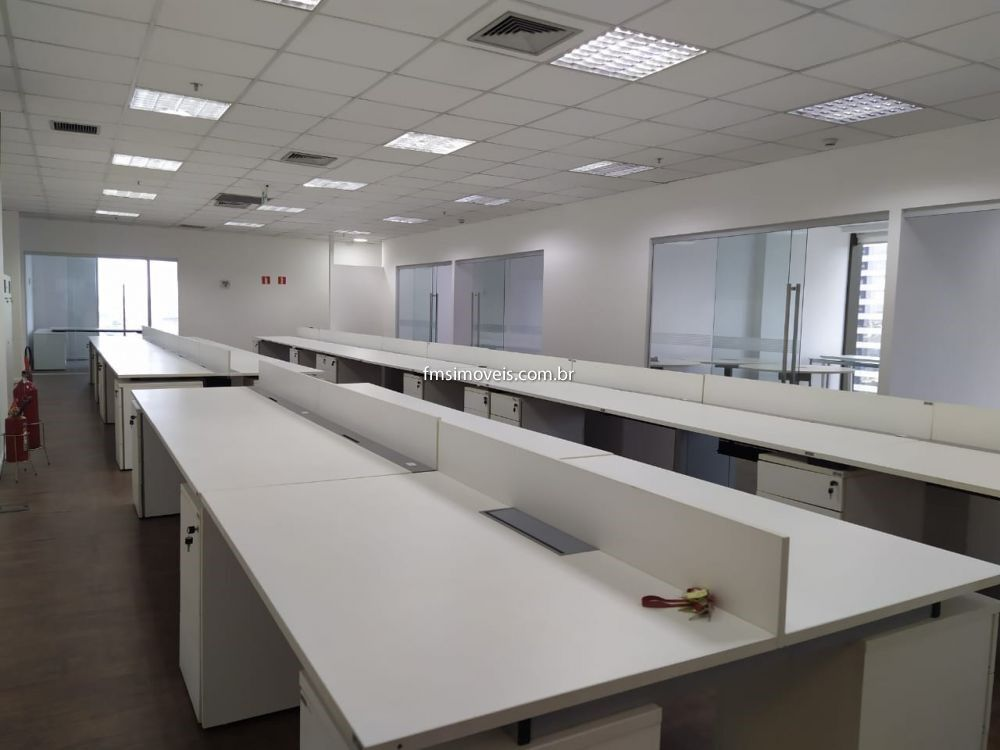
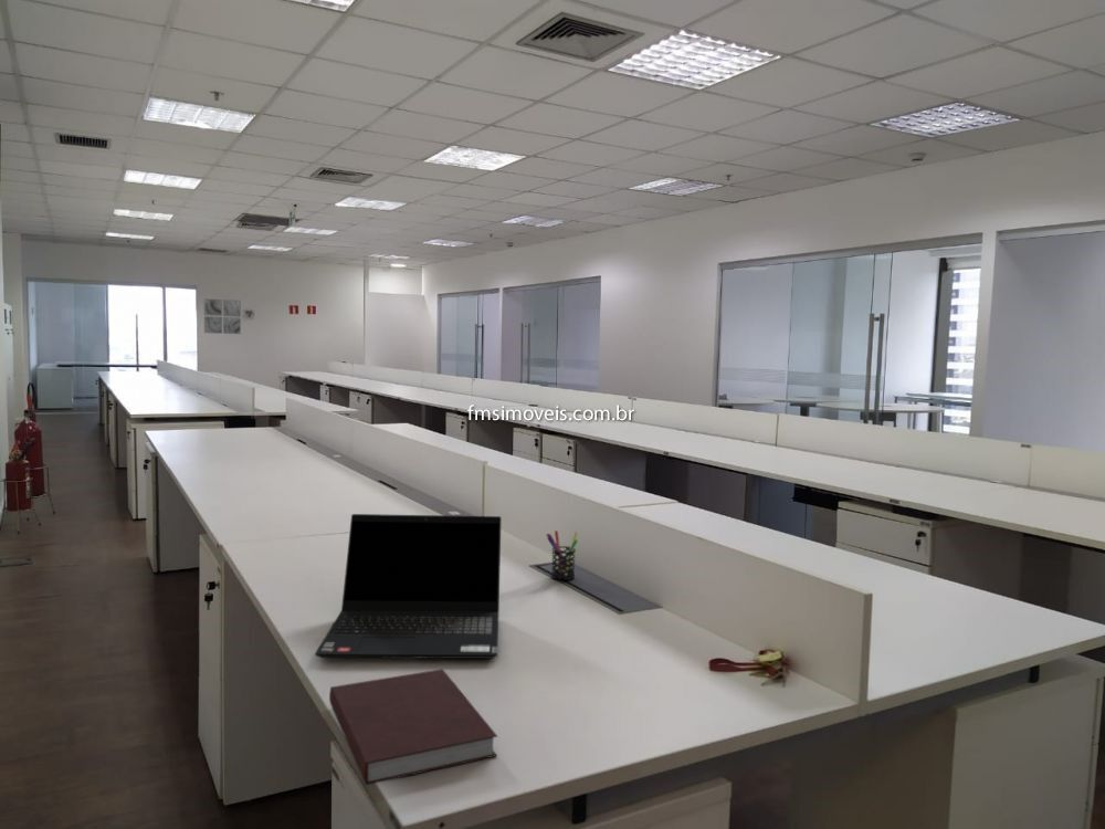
+ notebook (408, 720)
+ pen holder (565, 553)
+ wall art (221, 315)
+ laptop computer (418, 580)
